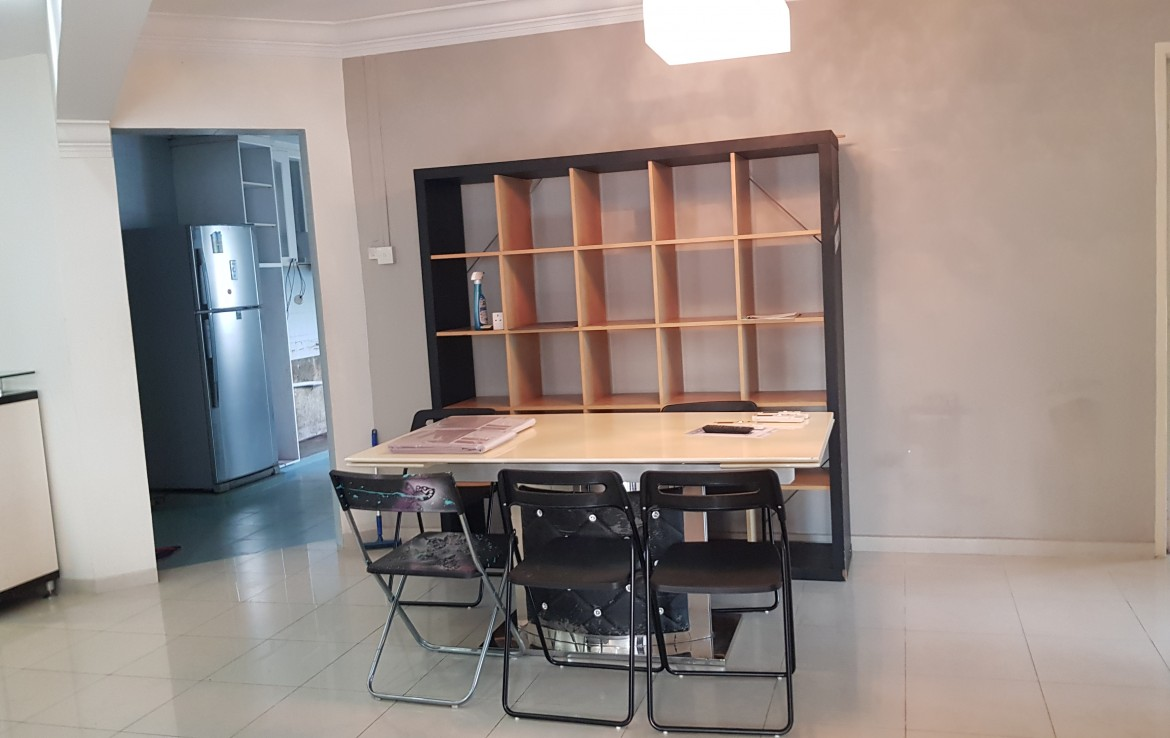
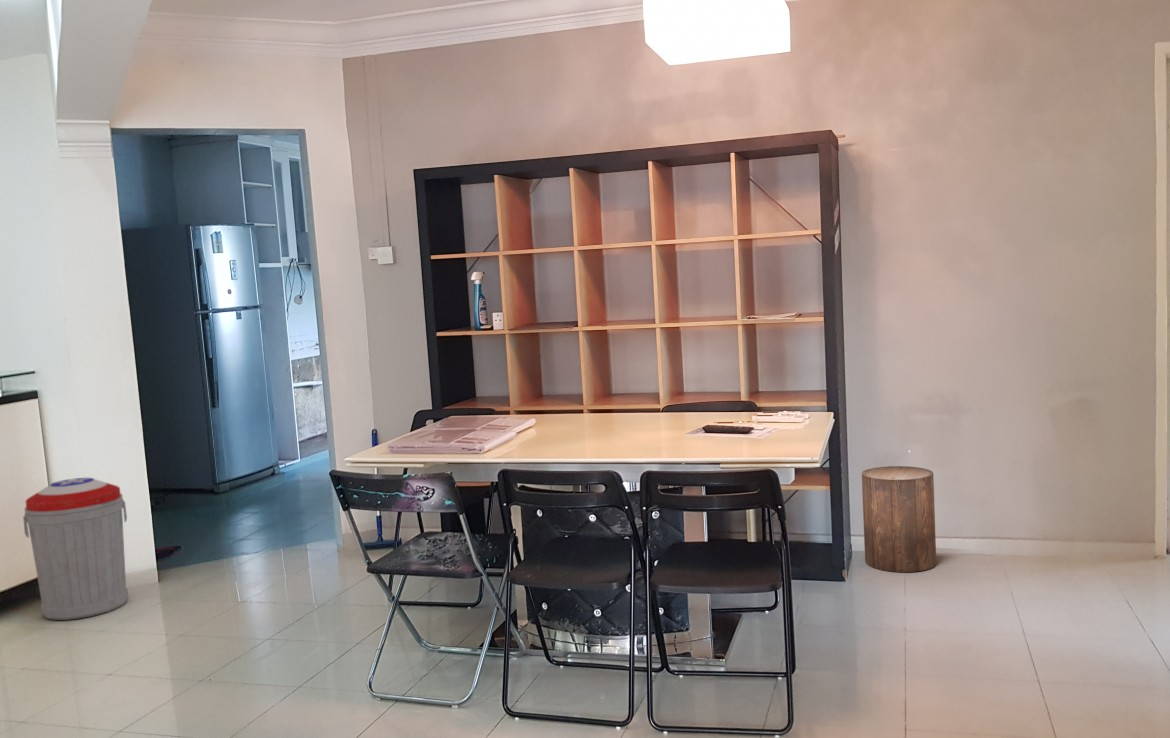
+ stool (898, 517)
+ trash can (79, 544)
